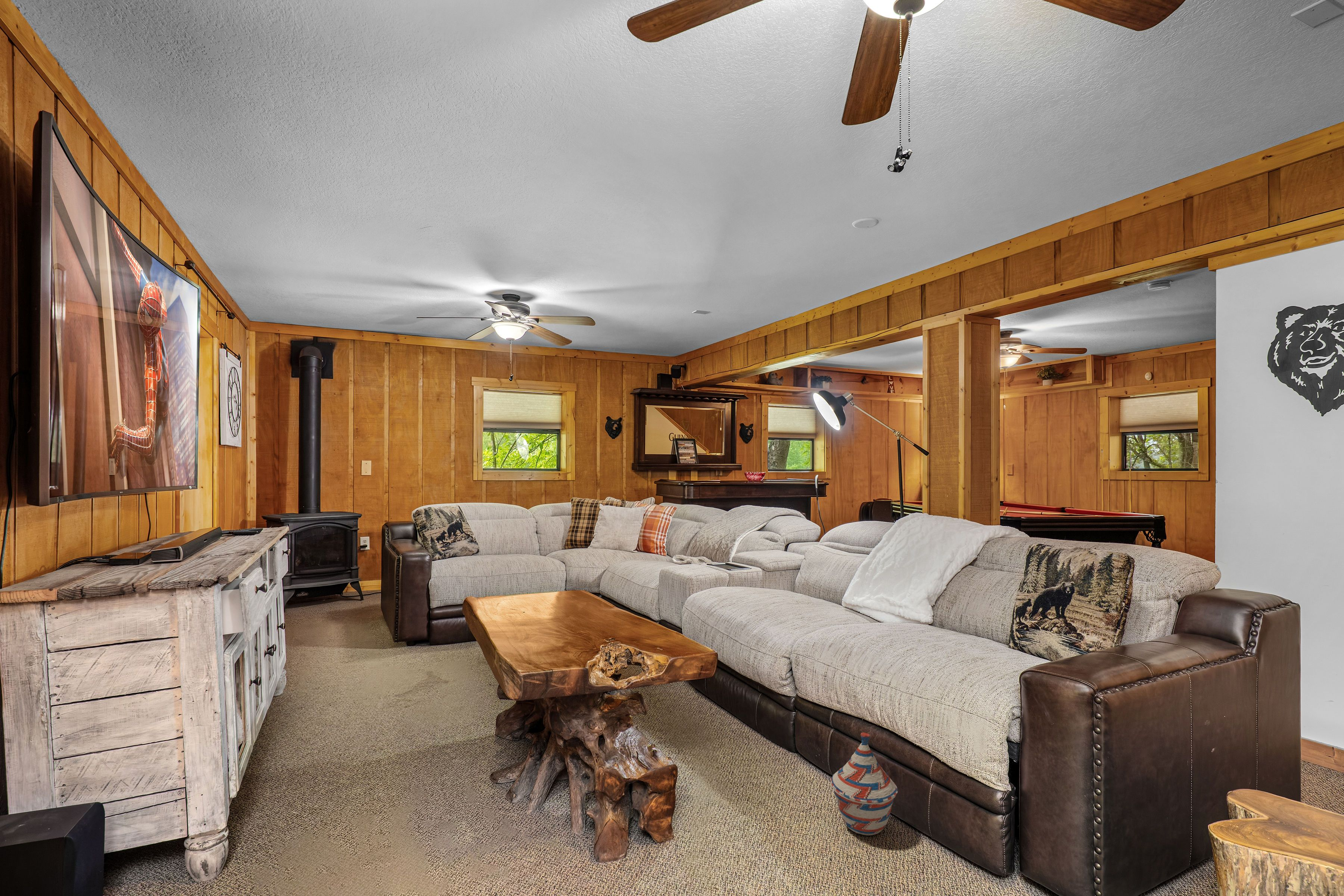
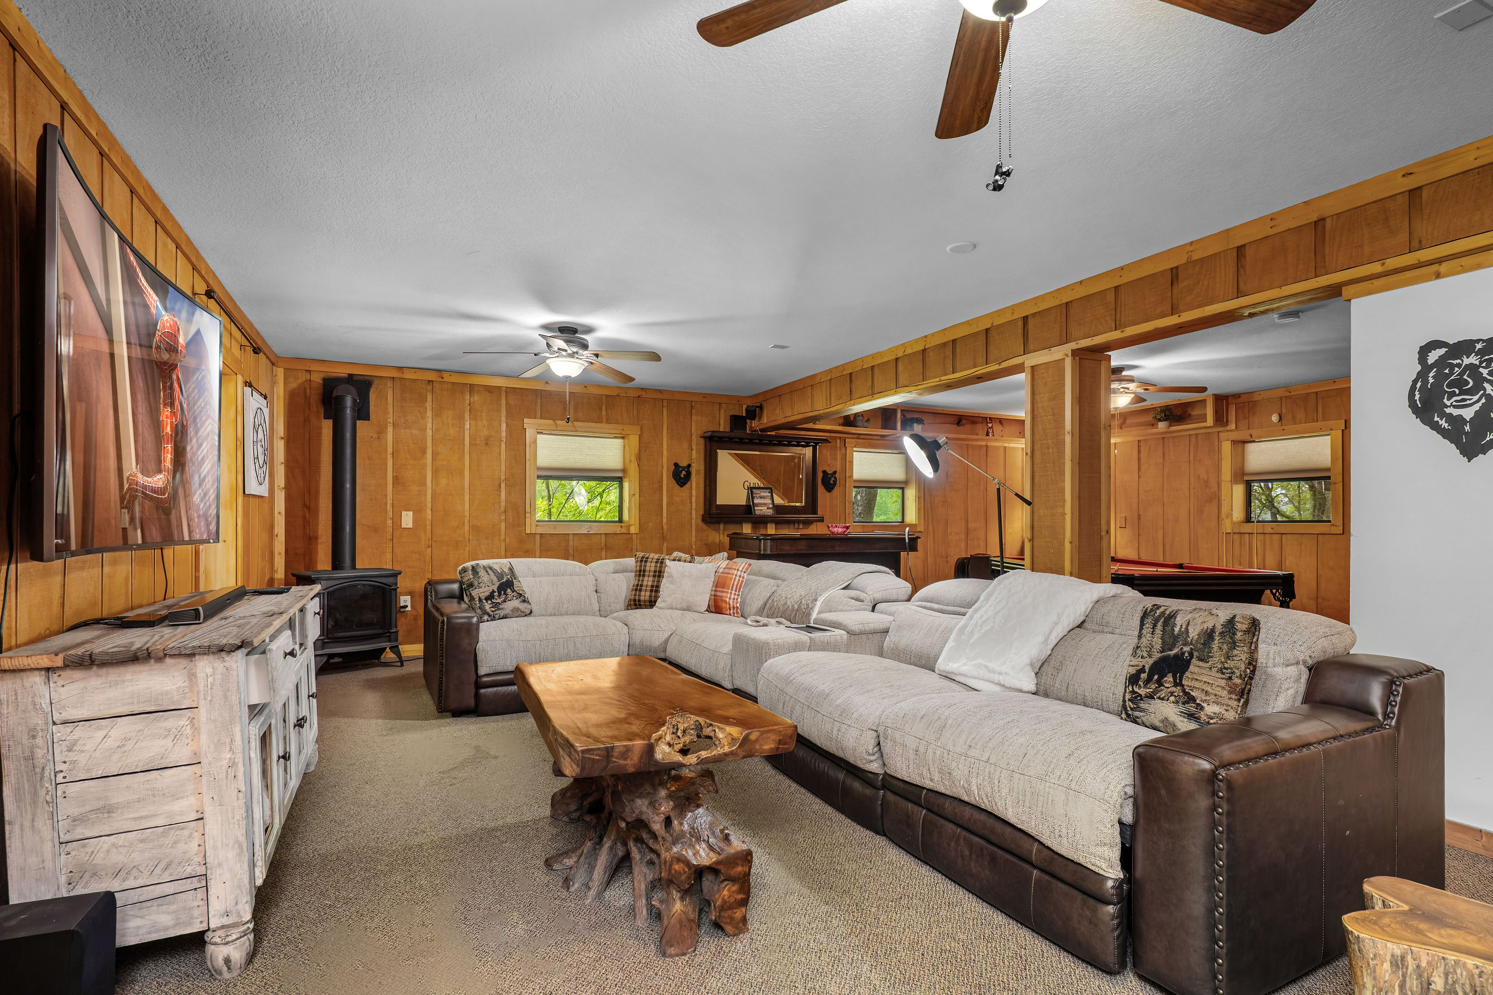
- woven basket (864, 780)
